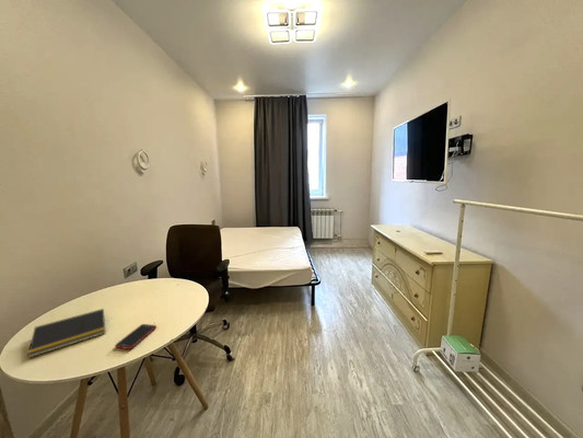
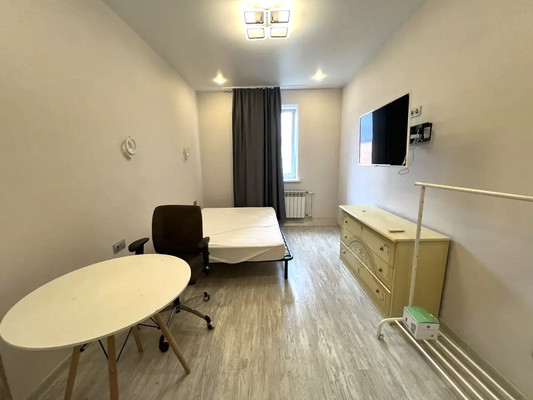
- notepad (70, 330)
- cell phone (137, 335)
